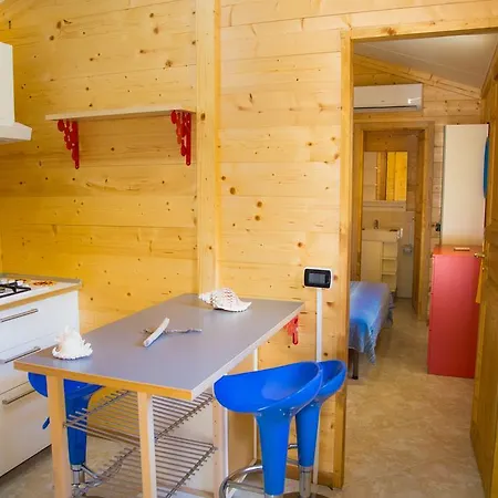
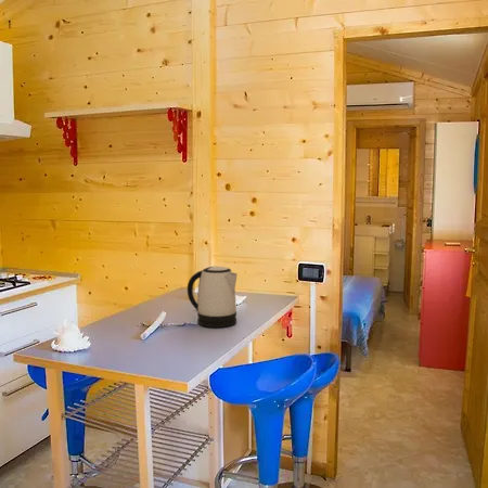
+ kettle (211, 294)
